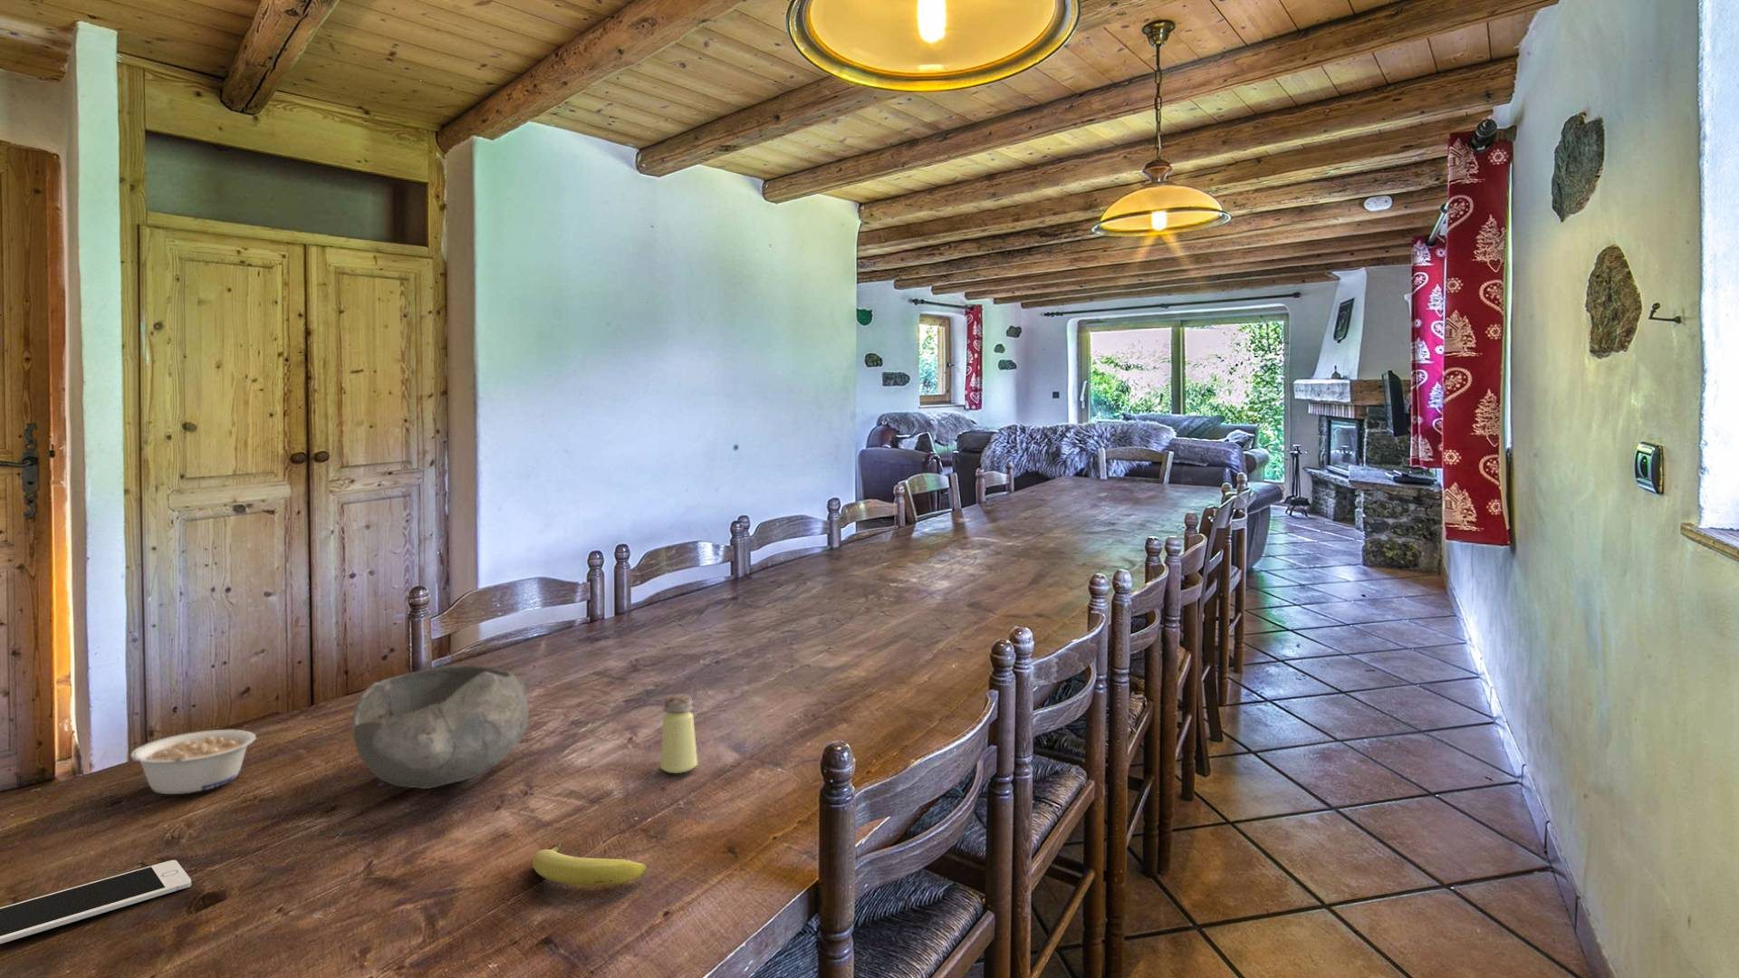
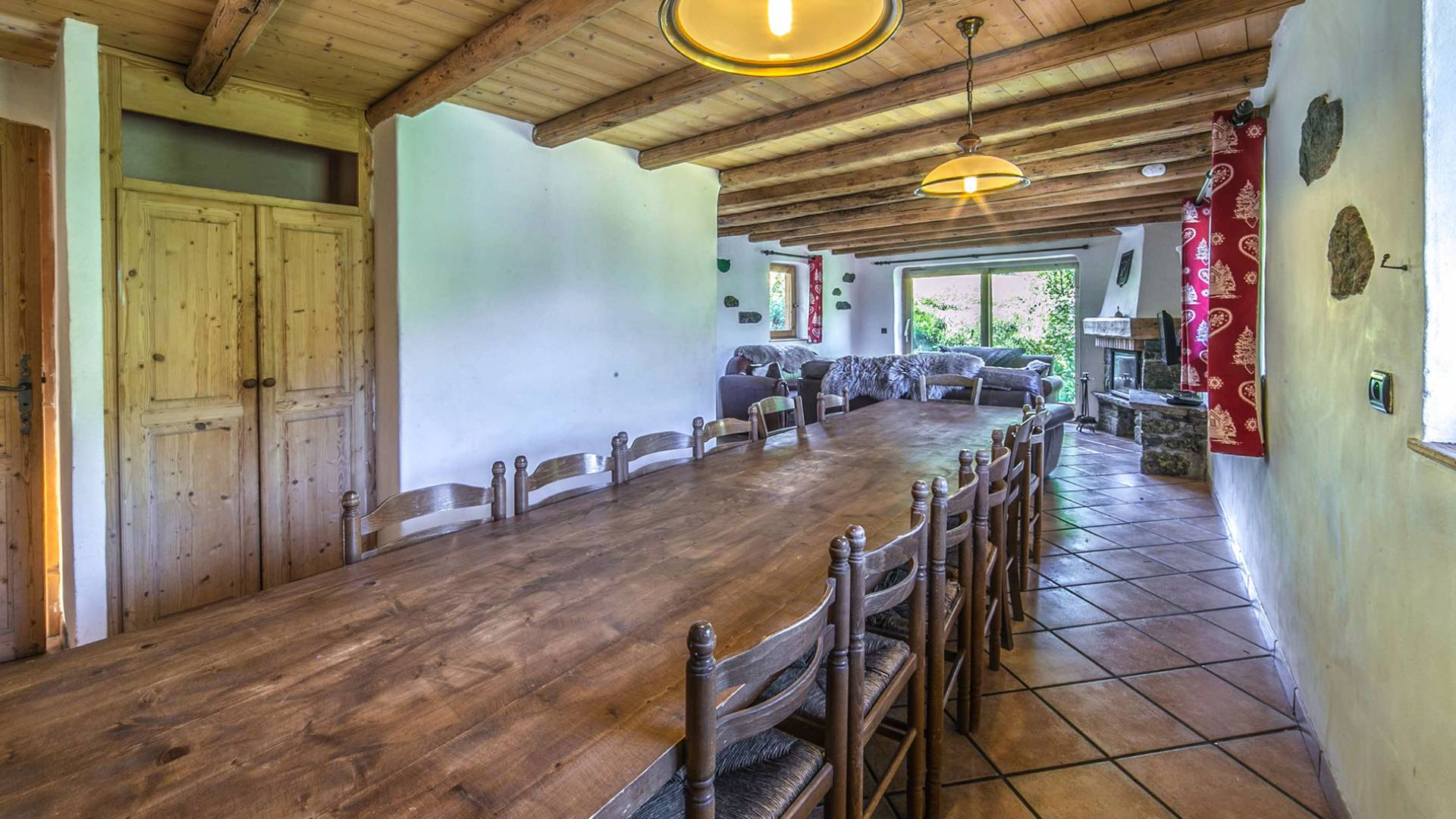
- legume (197, 759)
- fruit (579, 860)
- bowl (454, 718)
- saltshaker (678, 732)
- cell phone (79, 902)
